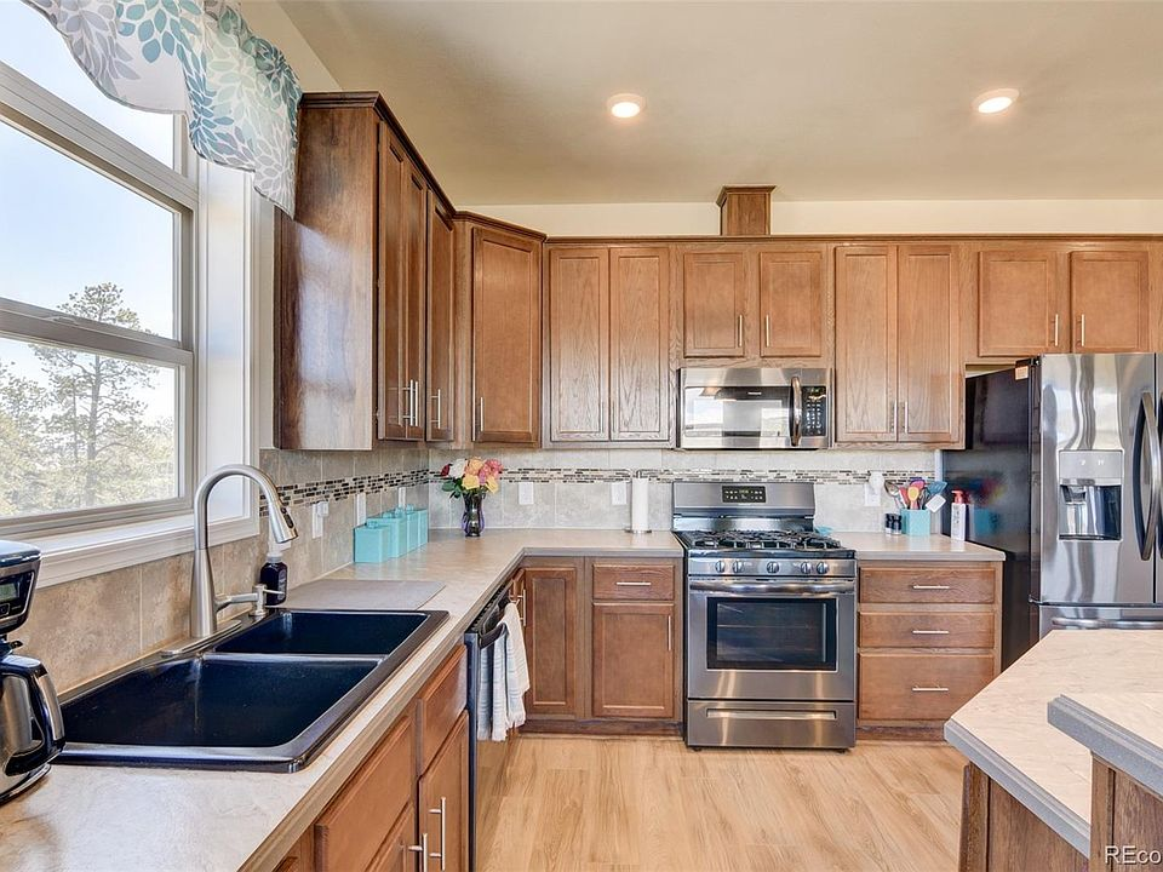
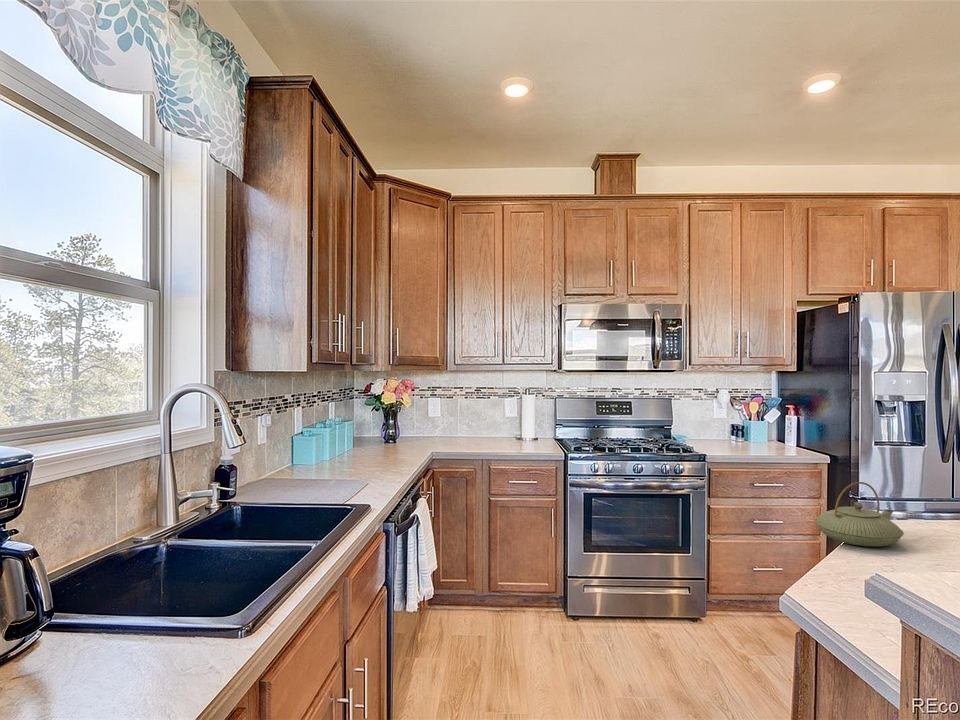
+ teapot (861, 510)
